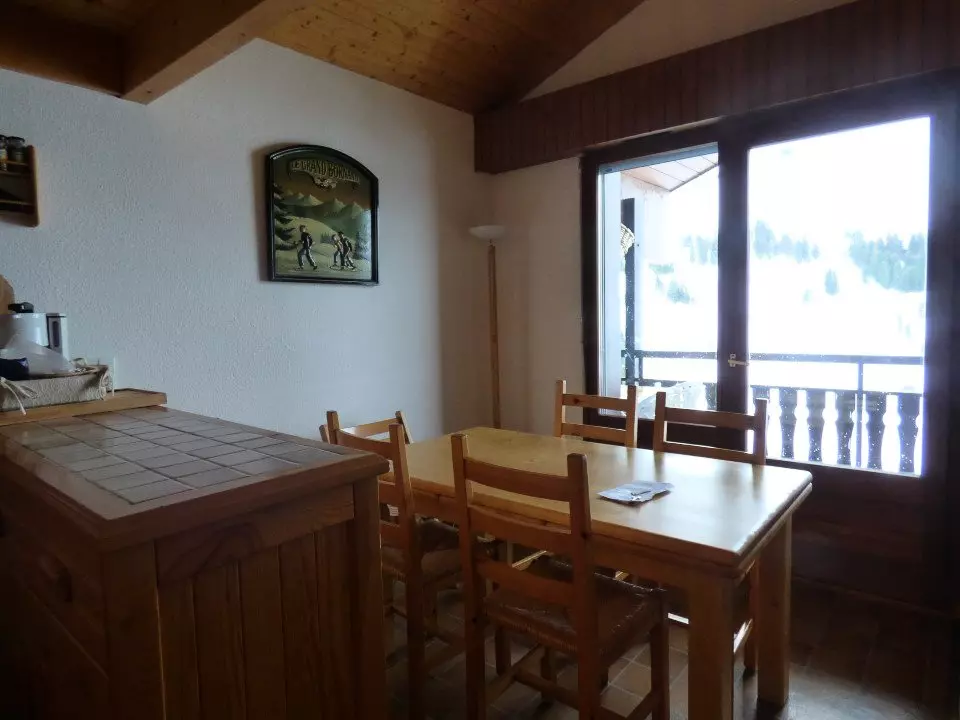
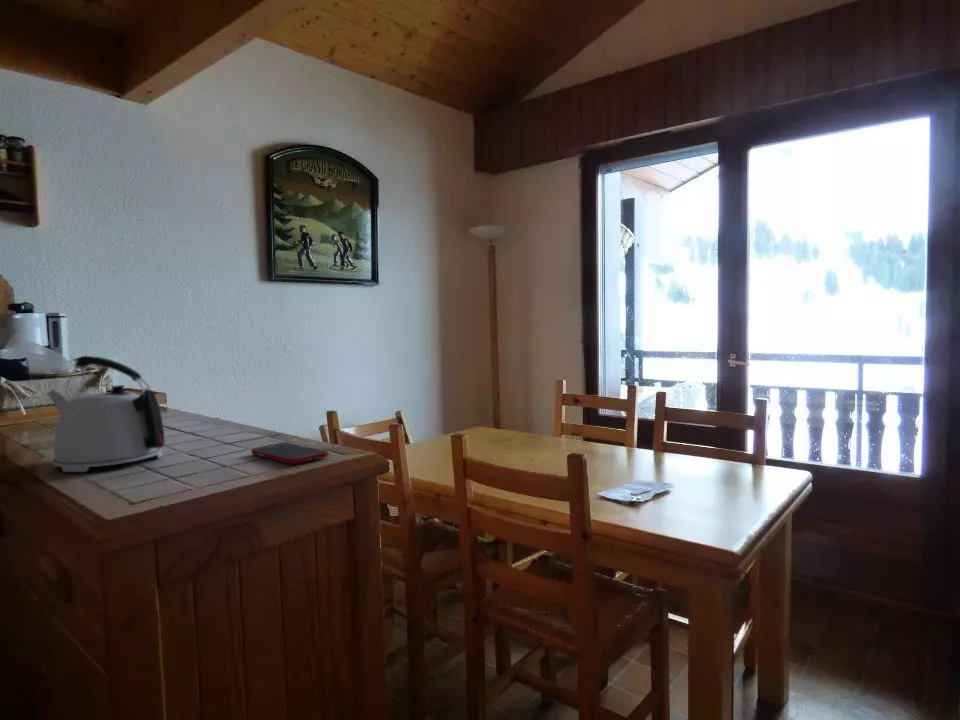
+ kettle (104, 408)
+ cell phone (289, 453)
